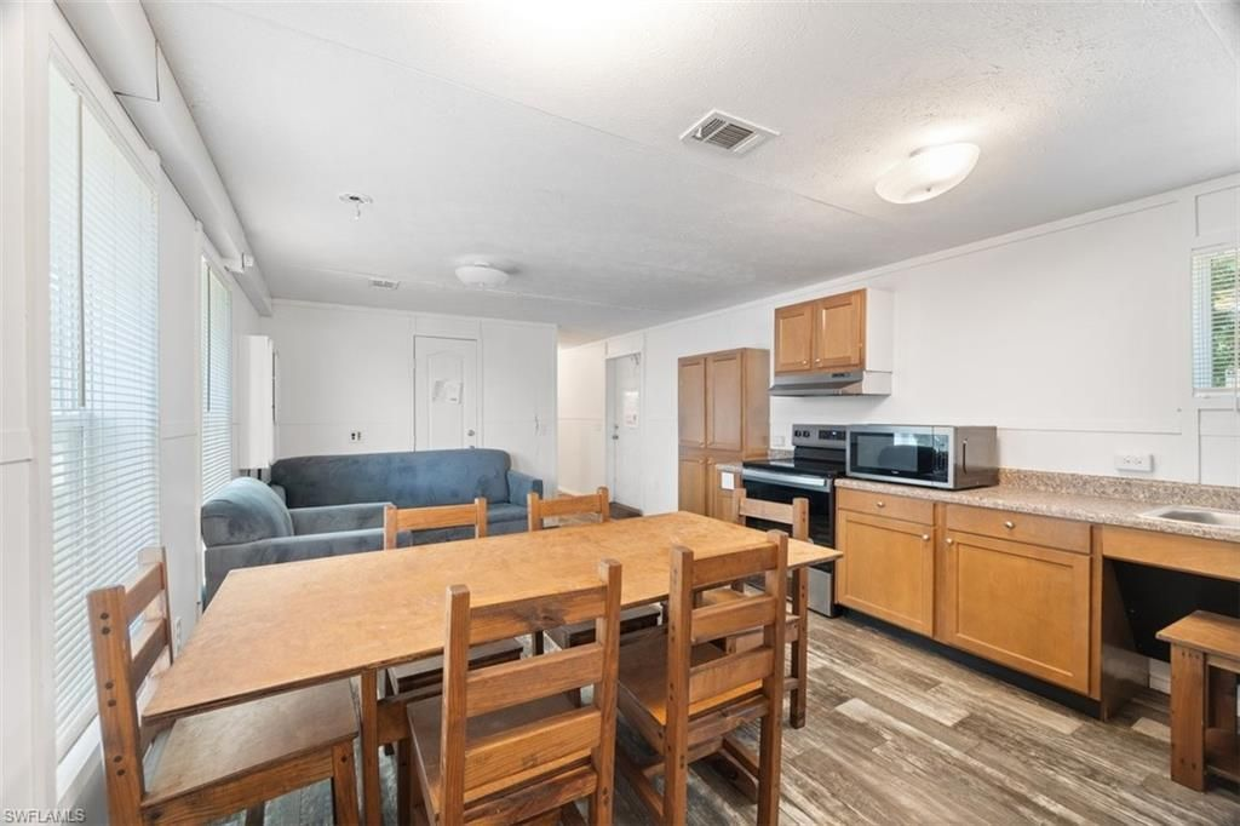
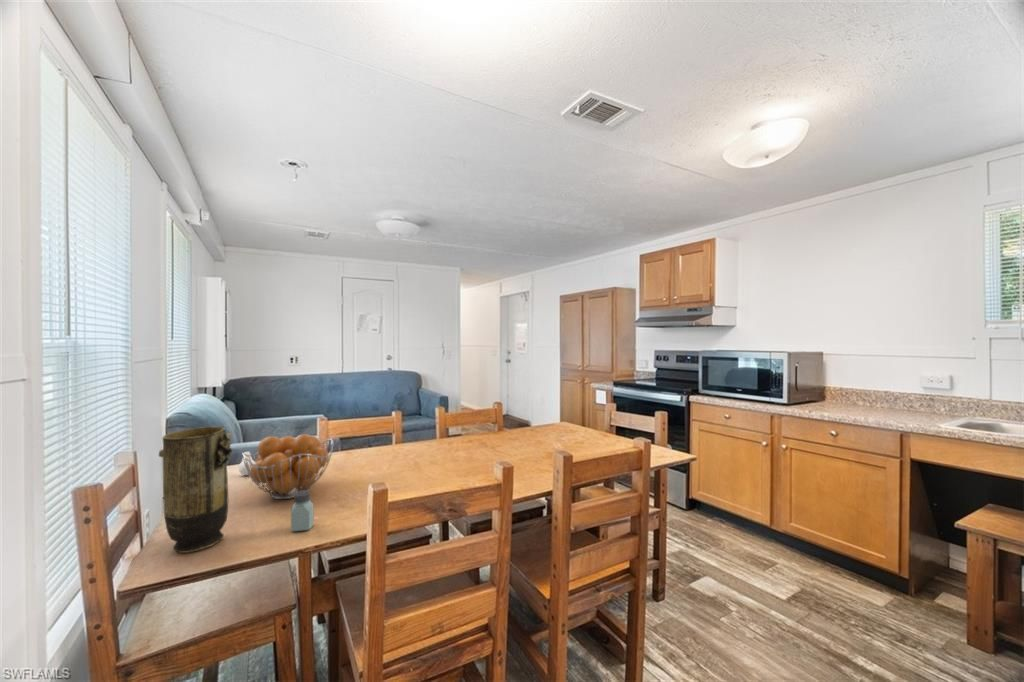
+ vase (248, 463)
+ saltshaker (302, 510)
+ vase (198, 487)
+ fruit basket (290, 463)
